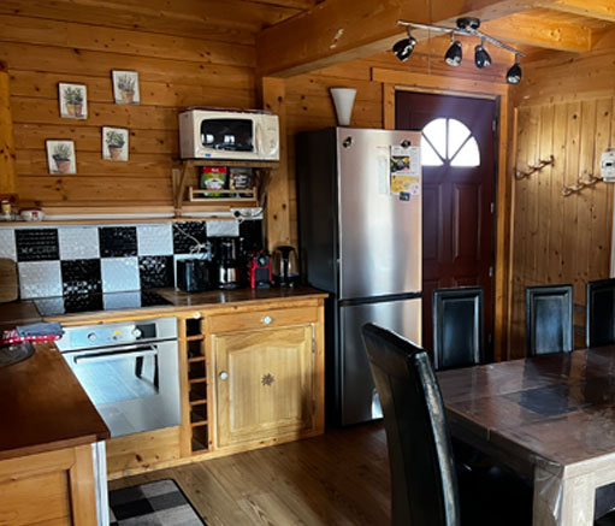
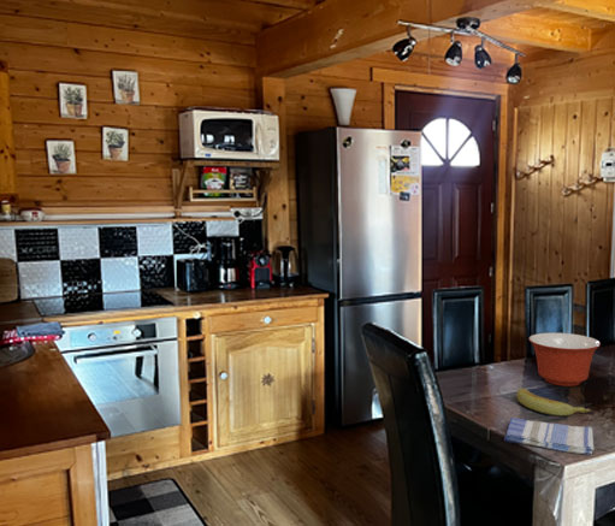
+ mixing bowl (563, 360)
+ dish towel (549, 433)
+ banana (552, 401)
